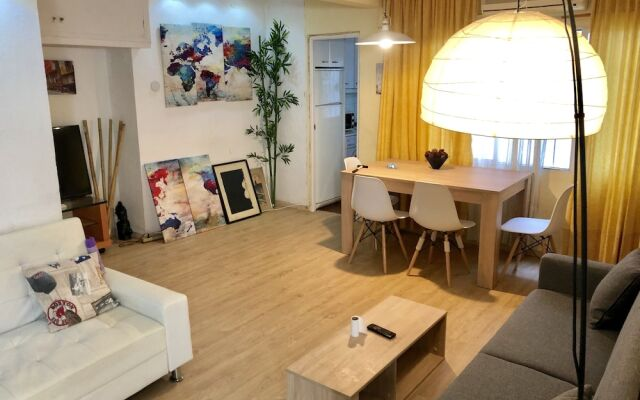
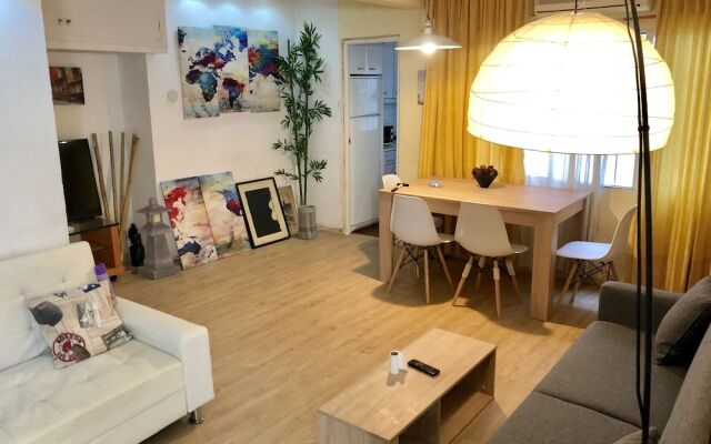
+ lantern (156, 235)
+ basket (307, 222)
